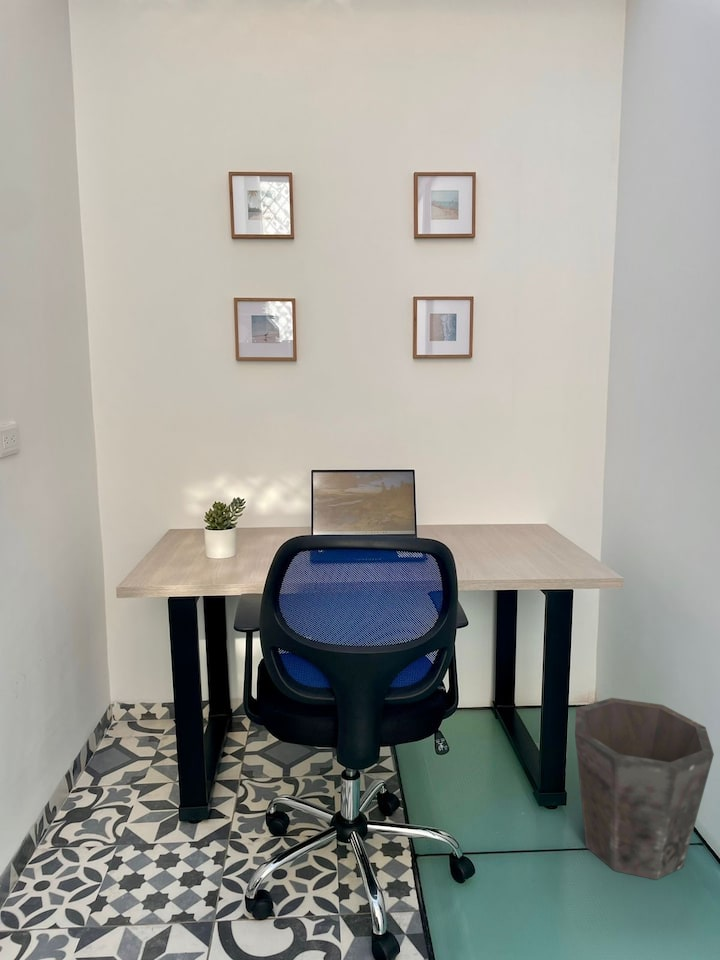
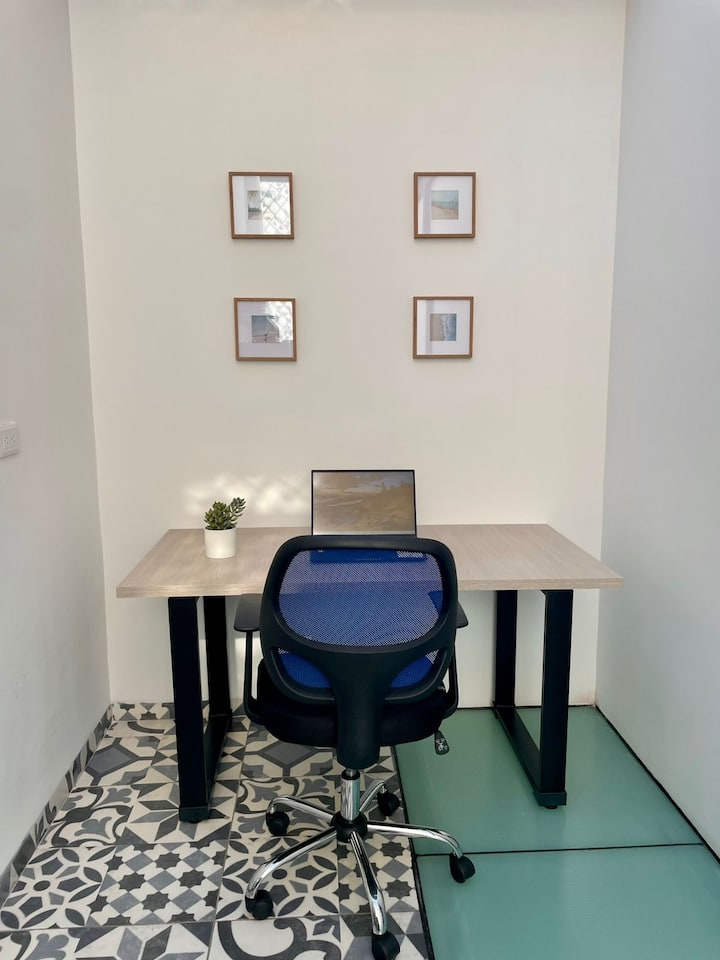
- waste bin (636, 788)
